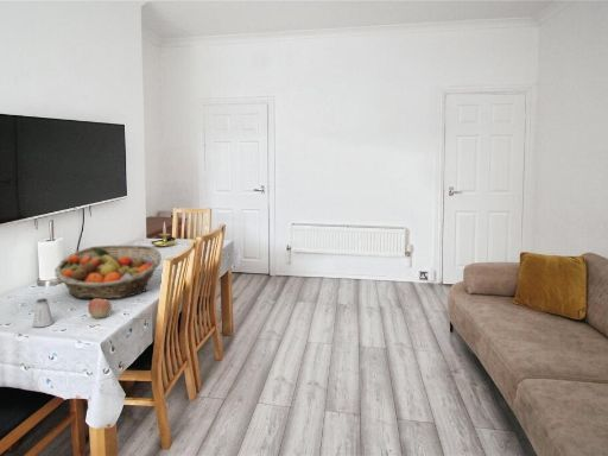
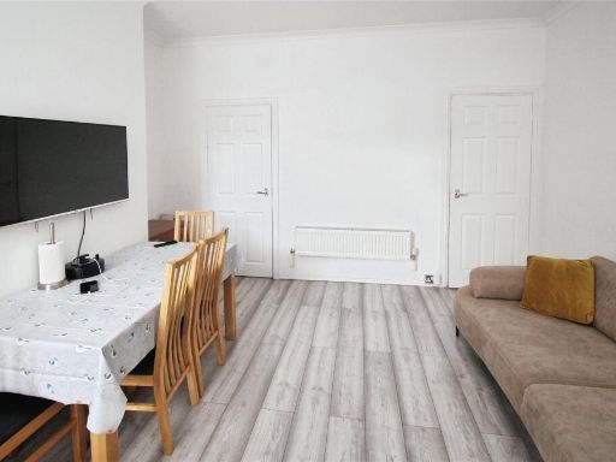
- fruit basket (109, 270)
- saltshaker (42, 311)
- candle holder (165, 233)
- apple (100, 306)
